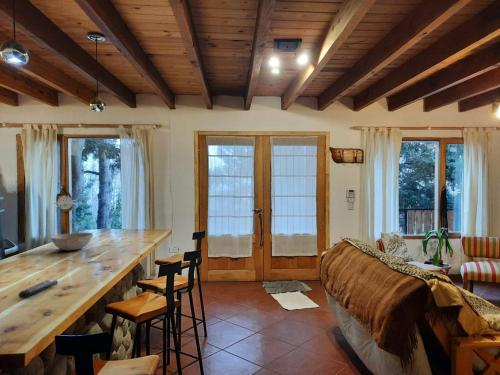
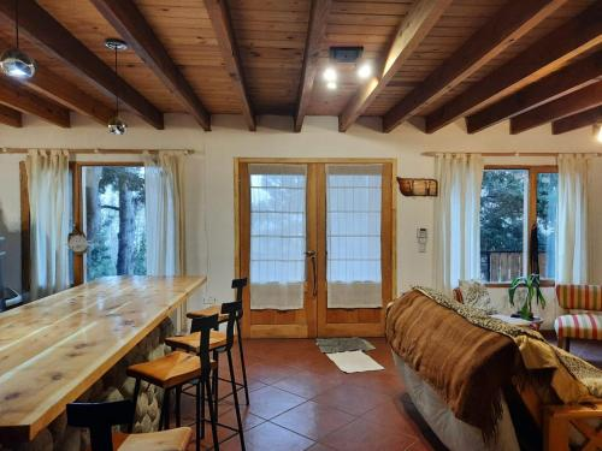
- bowl (72, 242)
- remote control (39, 287)
